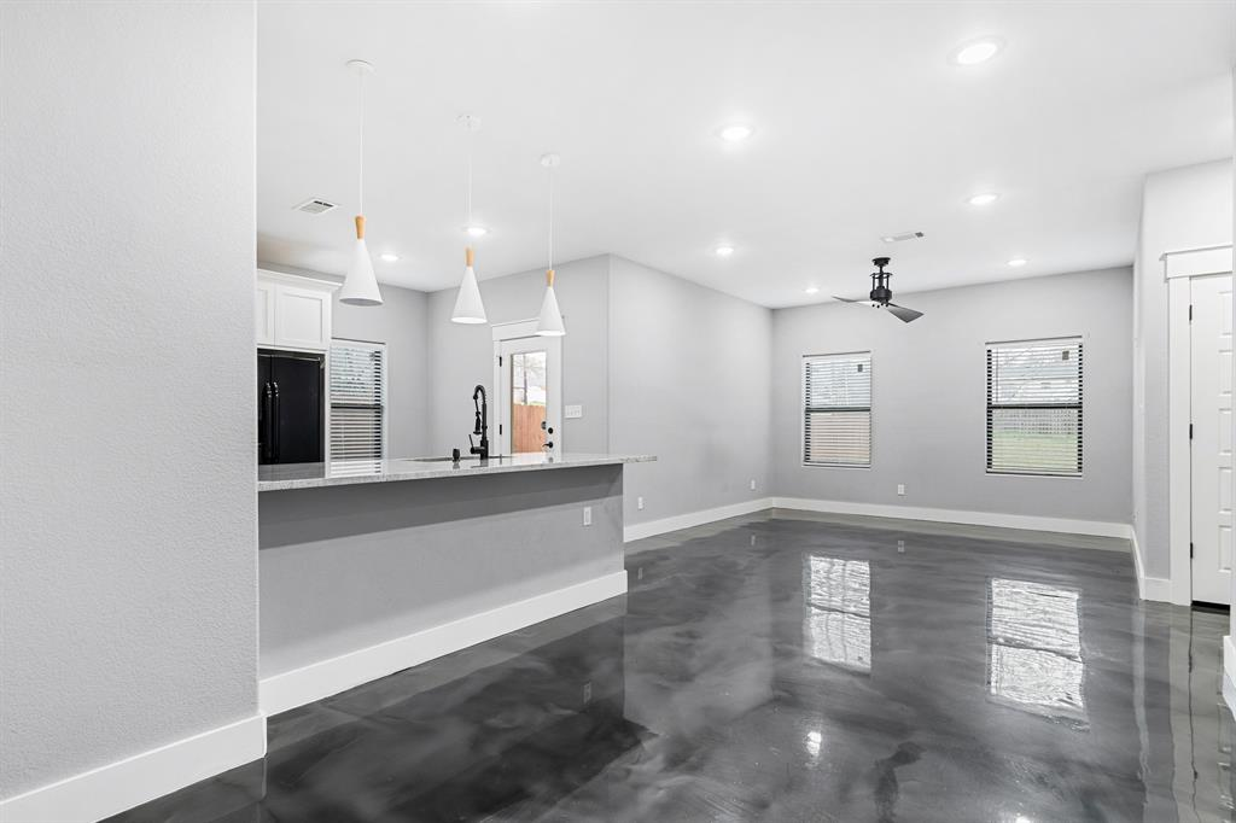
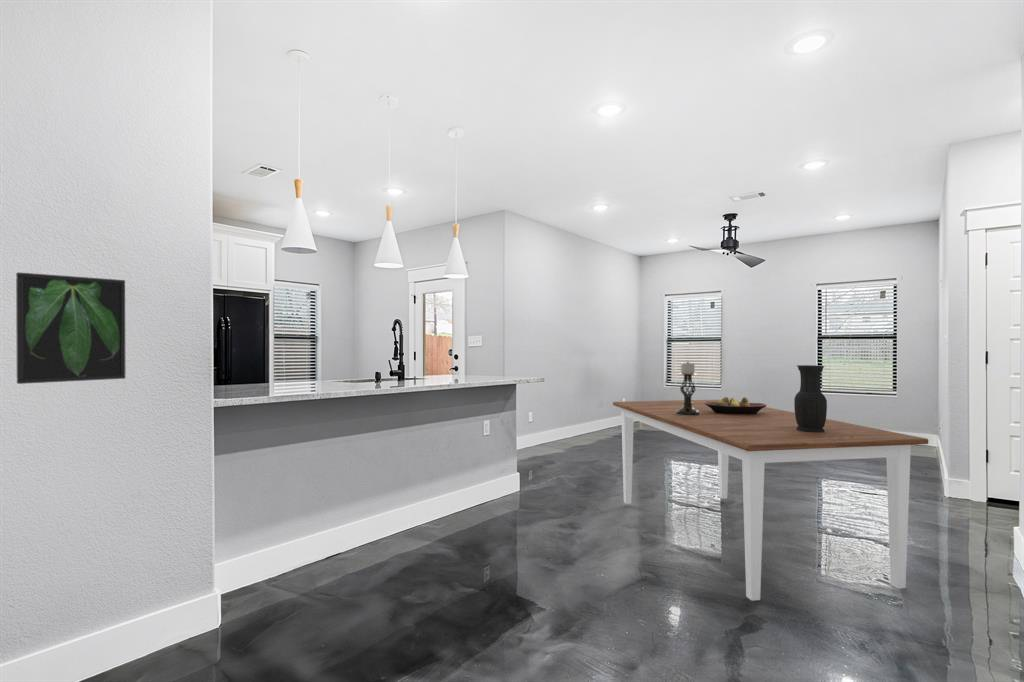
+ candle holder (688, 387)
+ fruit bowl (735, 404)
+ dining table (727, 476)
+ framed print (74, 328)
+ vase (810, 397)
